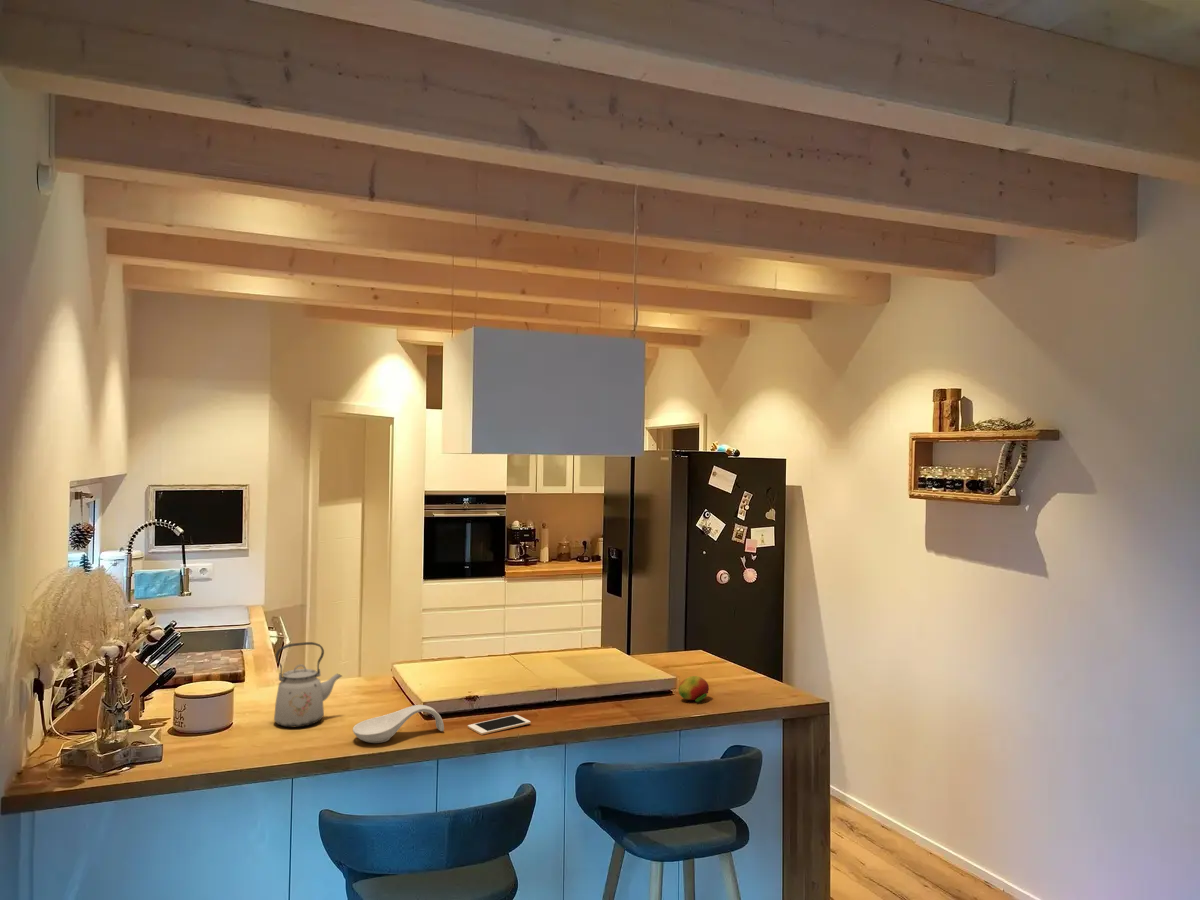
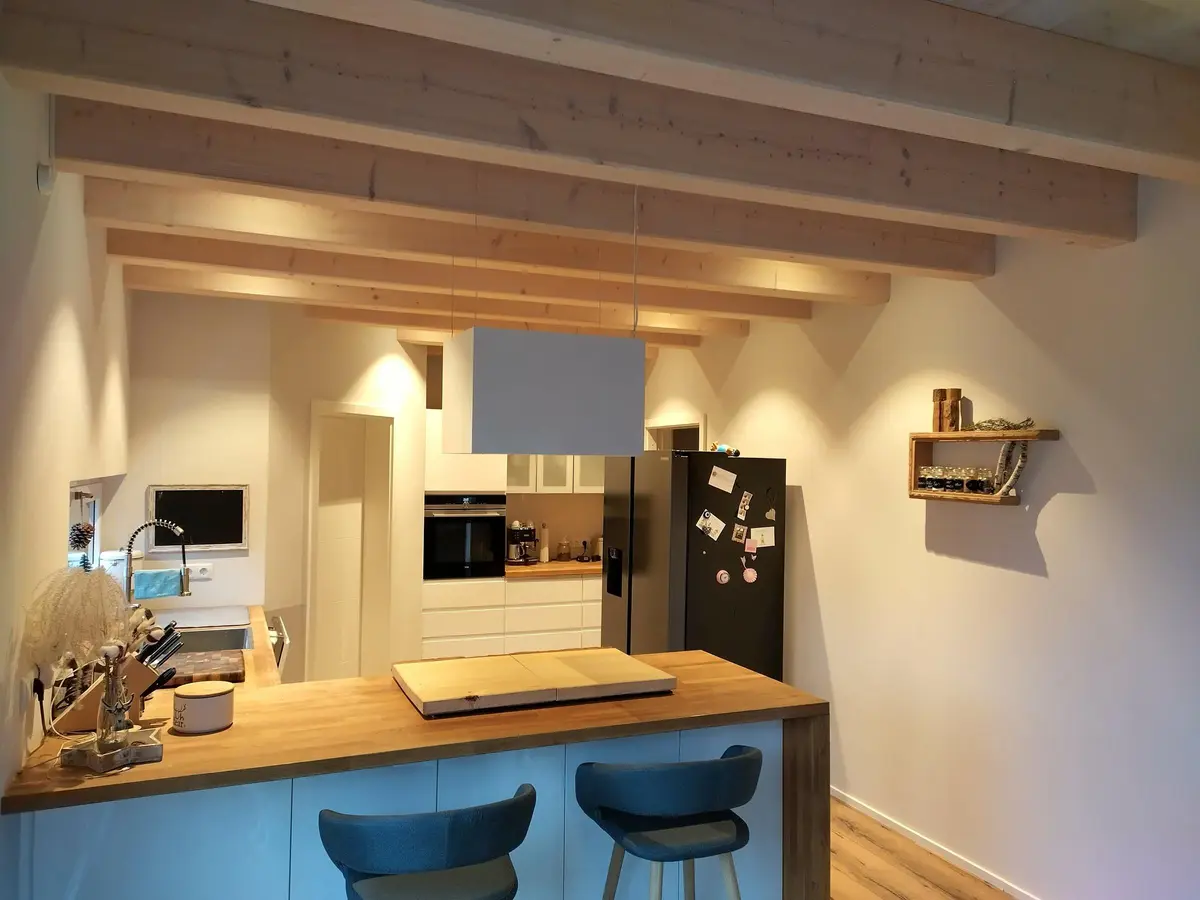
- fruit (693, 688)
- spoon rest (398, 722)
- cell phone (499, 724)
- kettle (309, 681)
